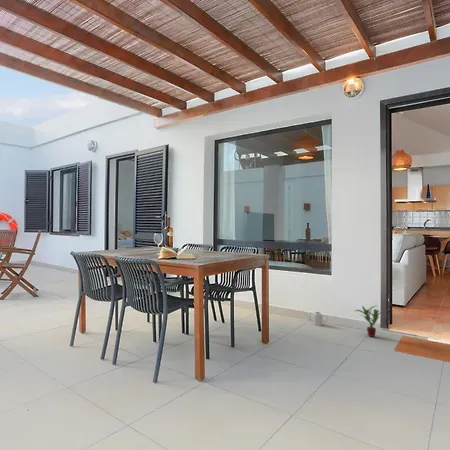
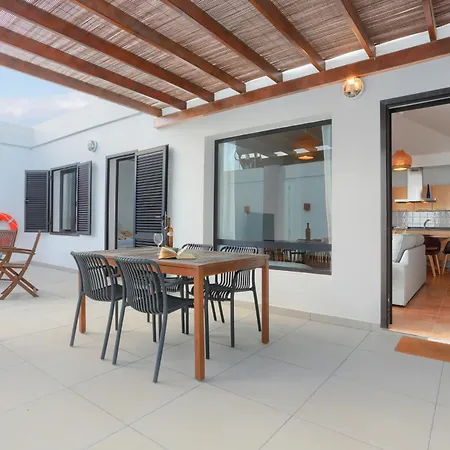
- watering can (314, 317)
- potted plant (371, 322)
